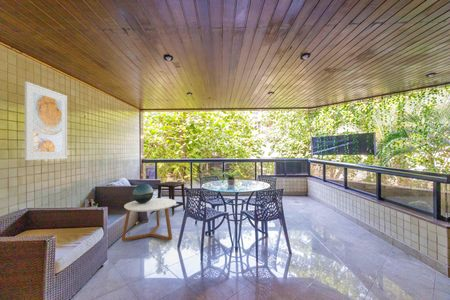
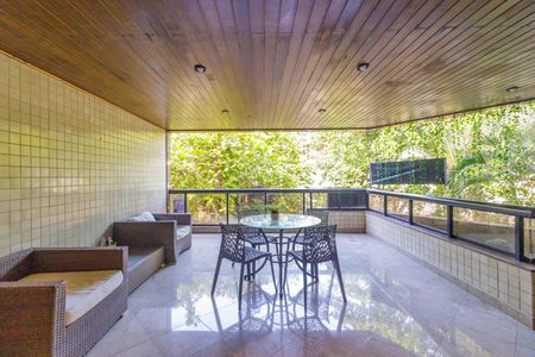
- coffee table (156, 216)
- decorative globe (143, 193)
- side table (171, 197)
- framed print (48, 124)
